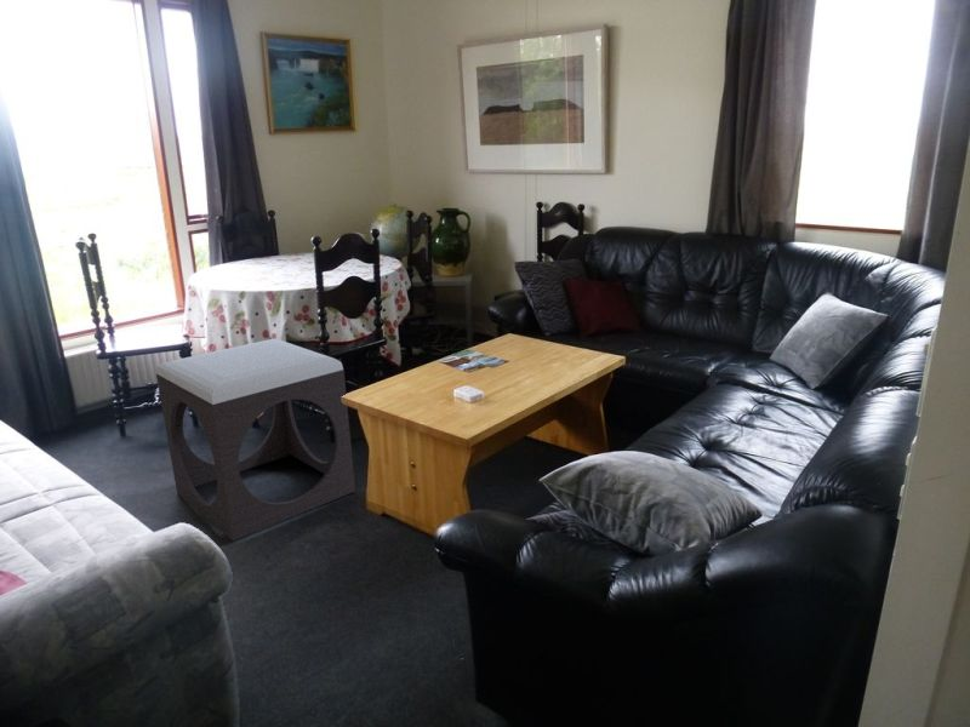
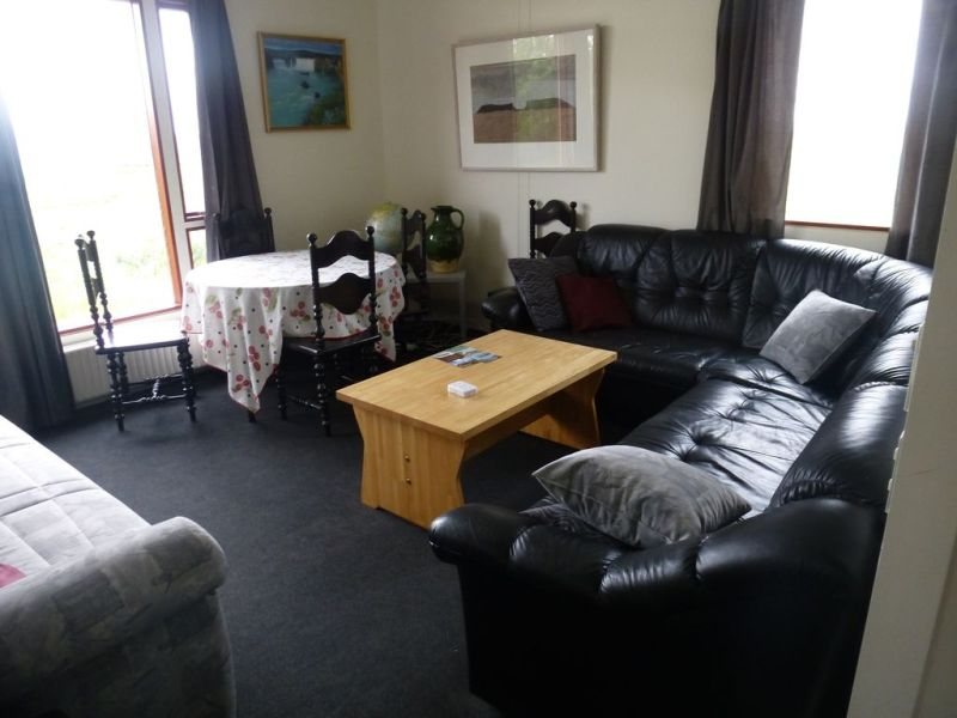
- footstool (252, 422)
